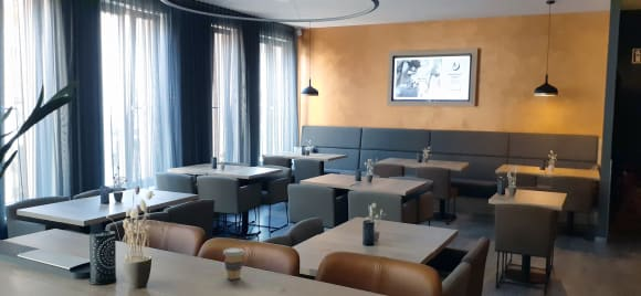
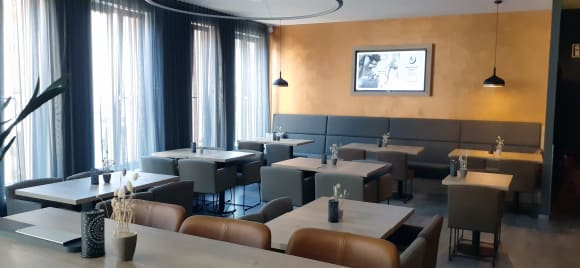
- coffee cup (233, 263)
